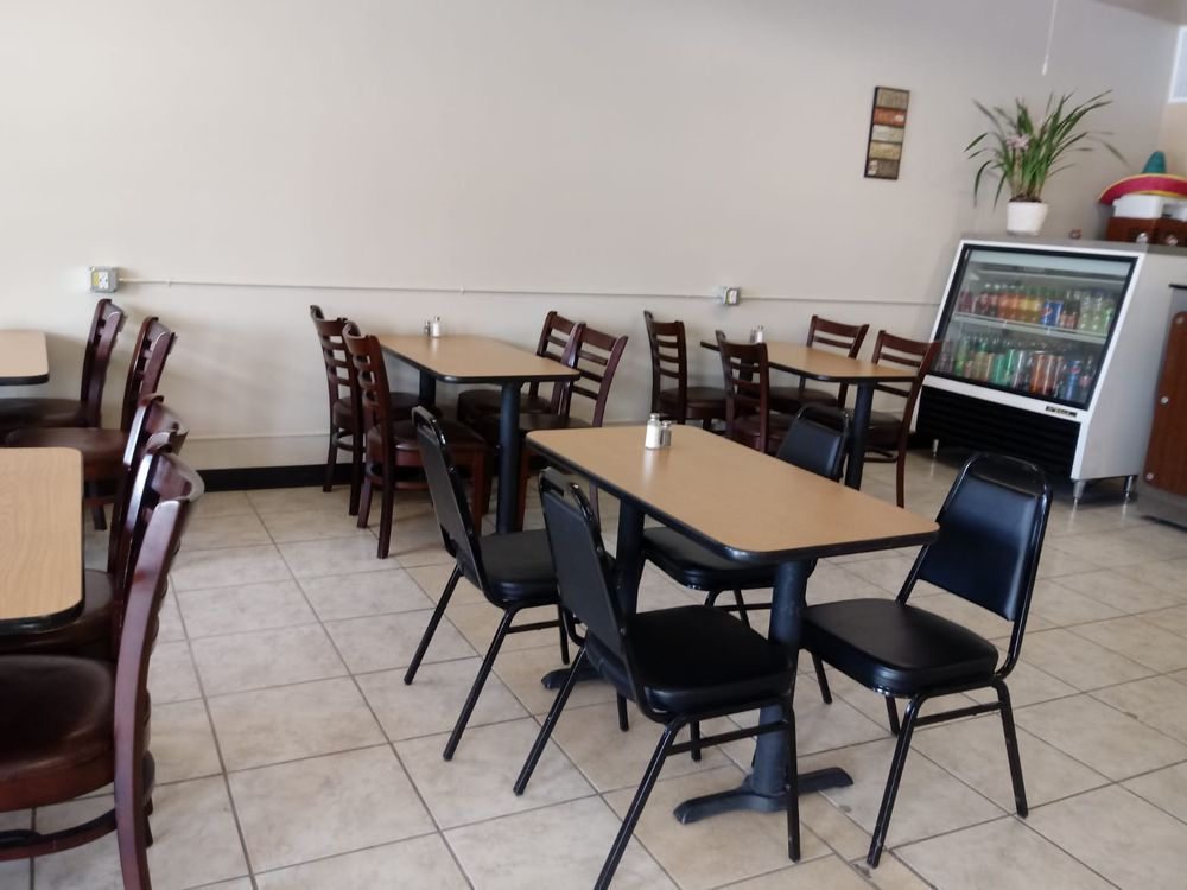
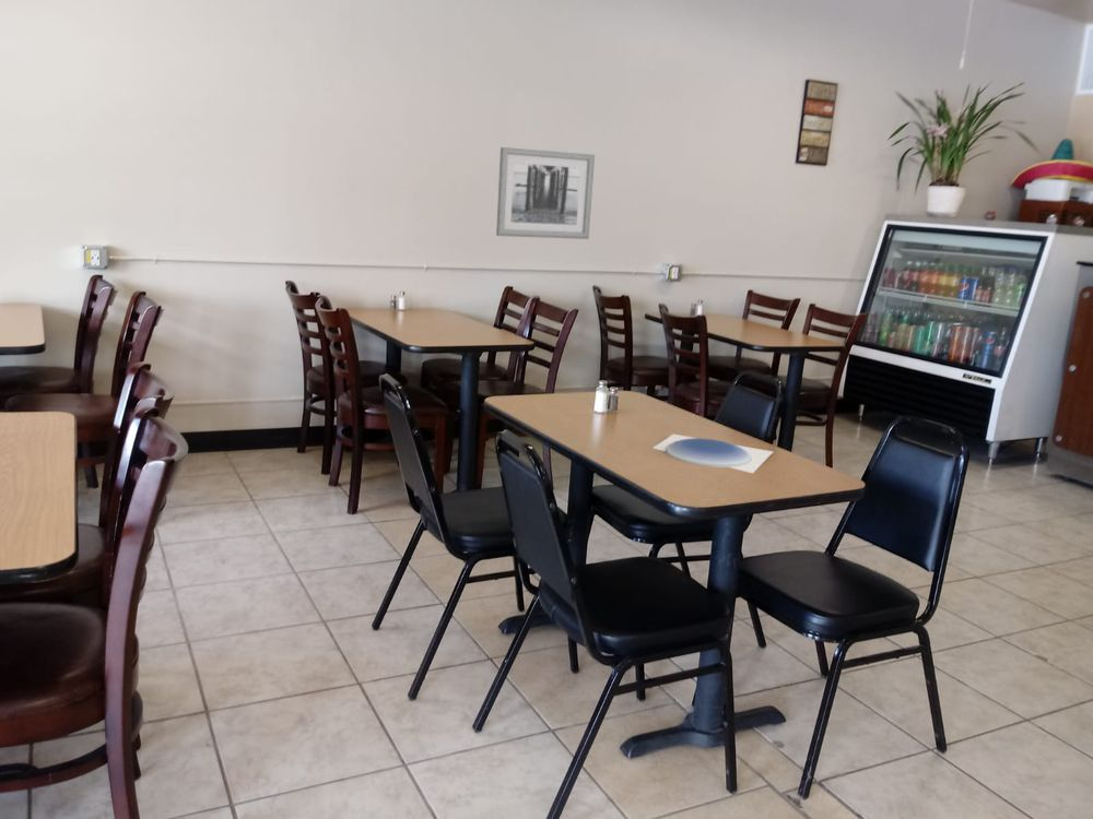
+ plate (708, 449)
+ wall art (545, 194)
